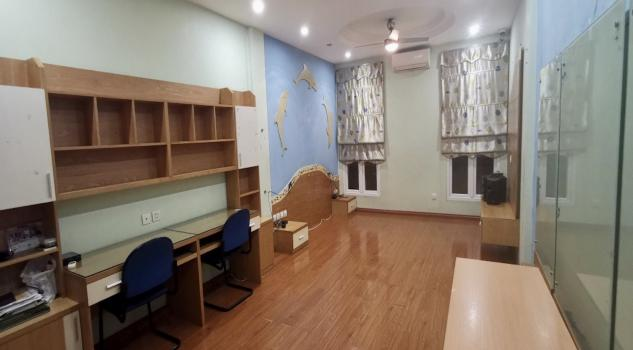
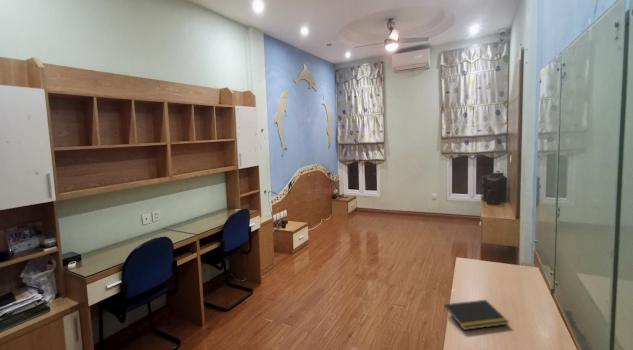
+ notepad (475, 313)
